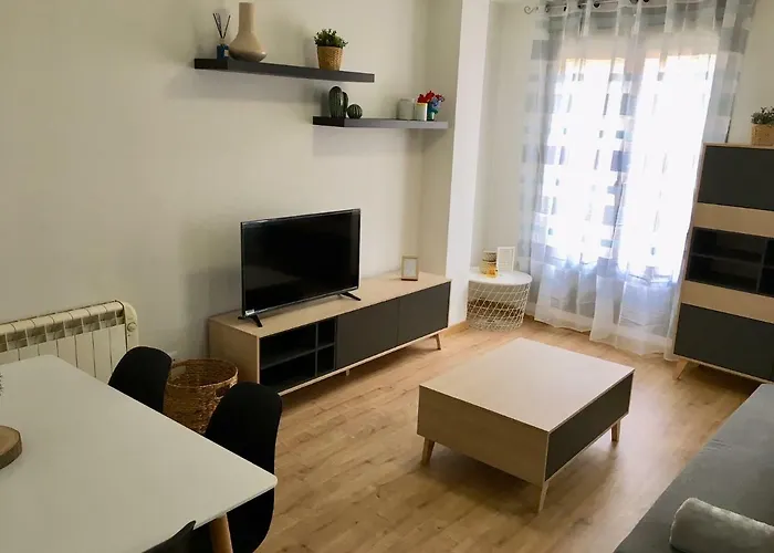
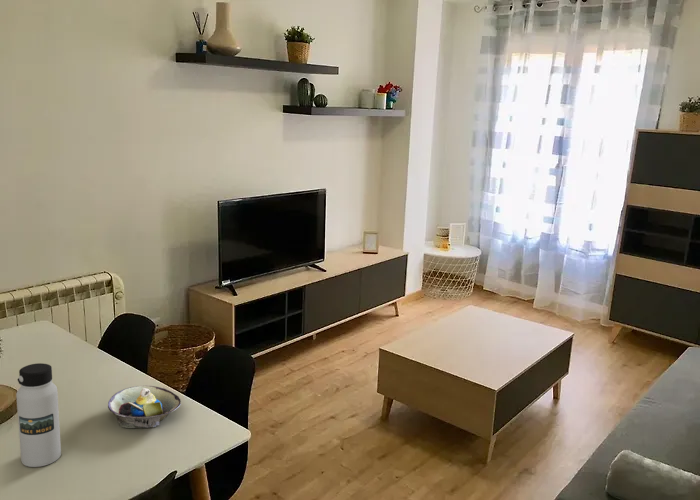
+ decorative bowl (148, 404)
+ water bottle (38, 413)
